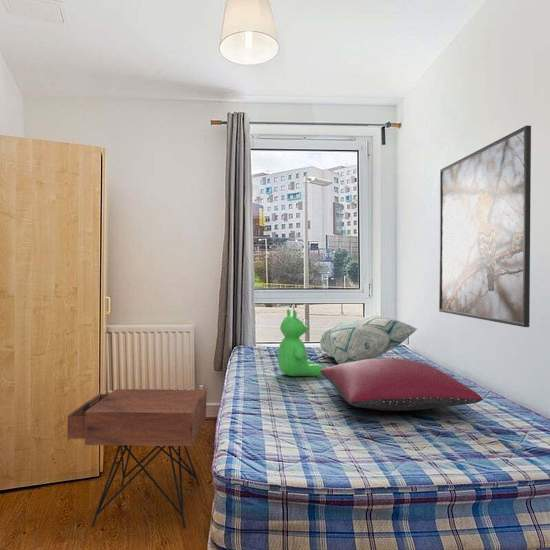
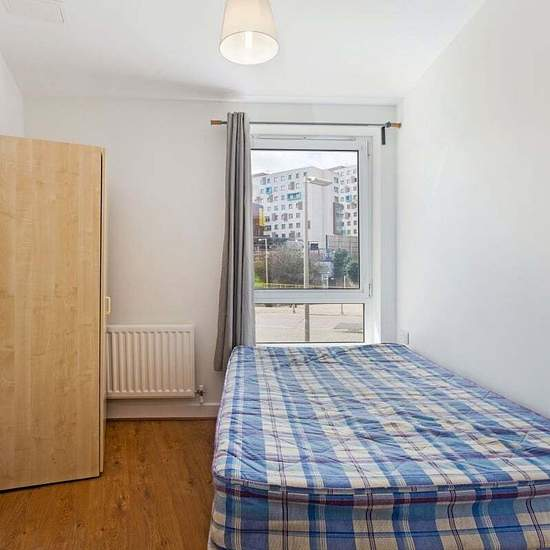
- teddy bear (300, 342)
- nightstand (144, 457)
- pillow (391, 382)
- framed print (477, 234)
- decorative pillow (364, 339)
